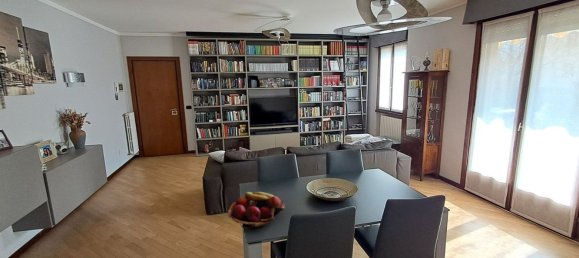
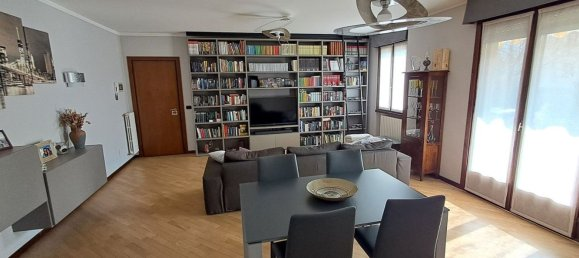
- fruit basket (256, 206)
